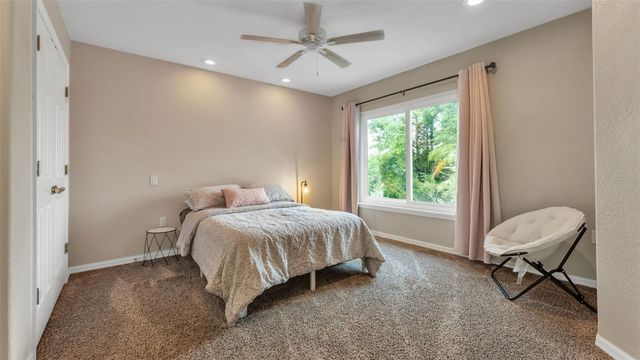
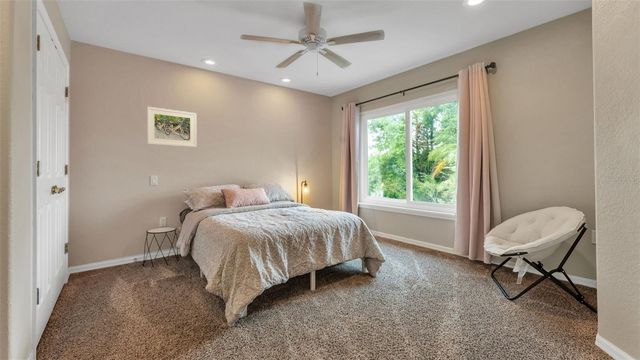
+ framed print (172, 127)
